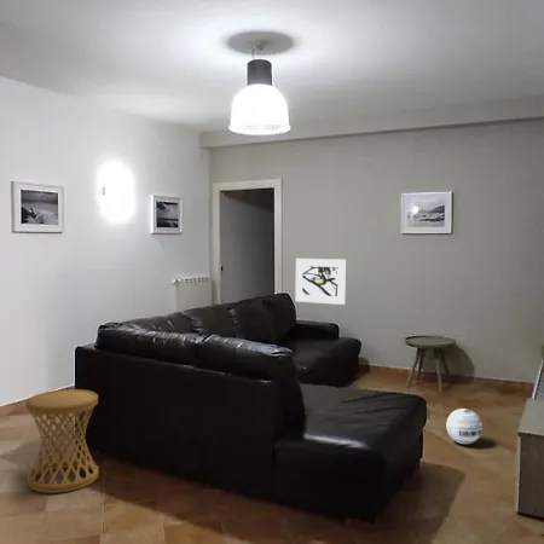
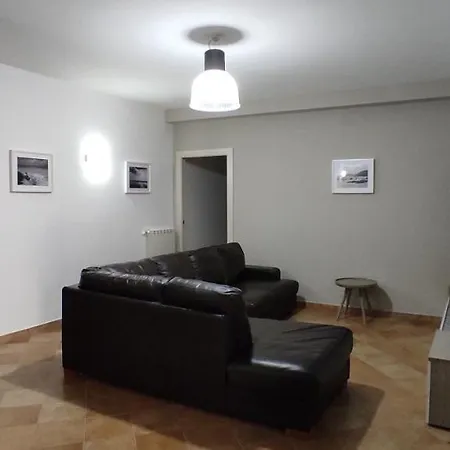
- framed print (319, 280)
- ball (463, 426)
- side table (62, 438)
